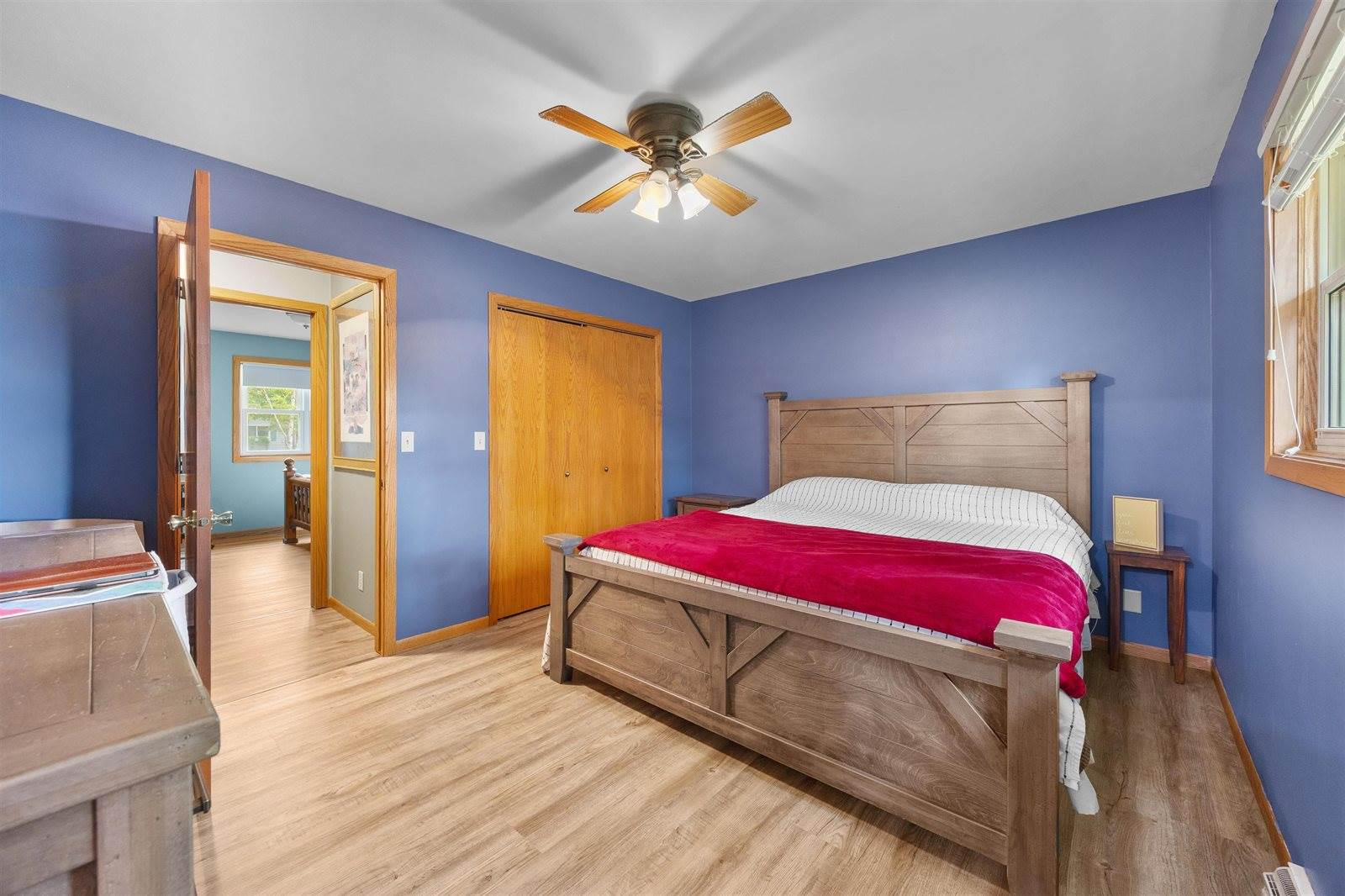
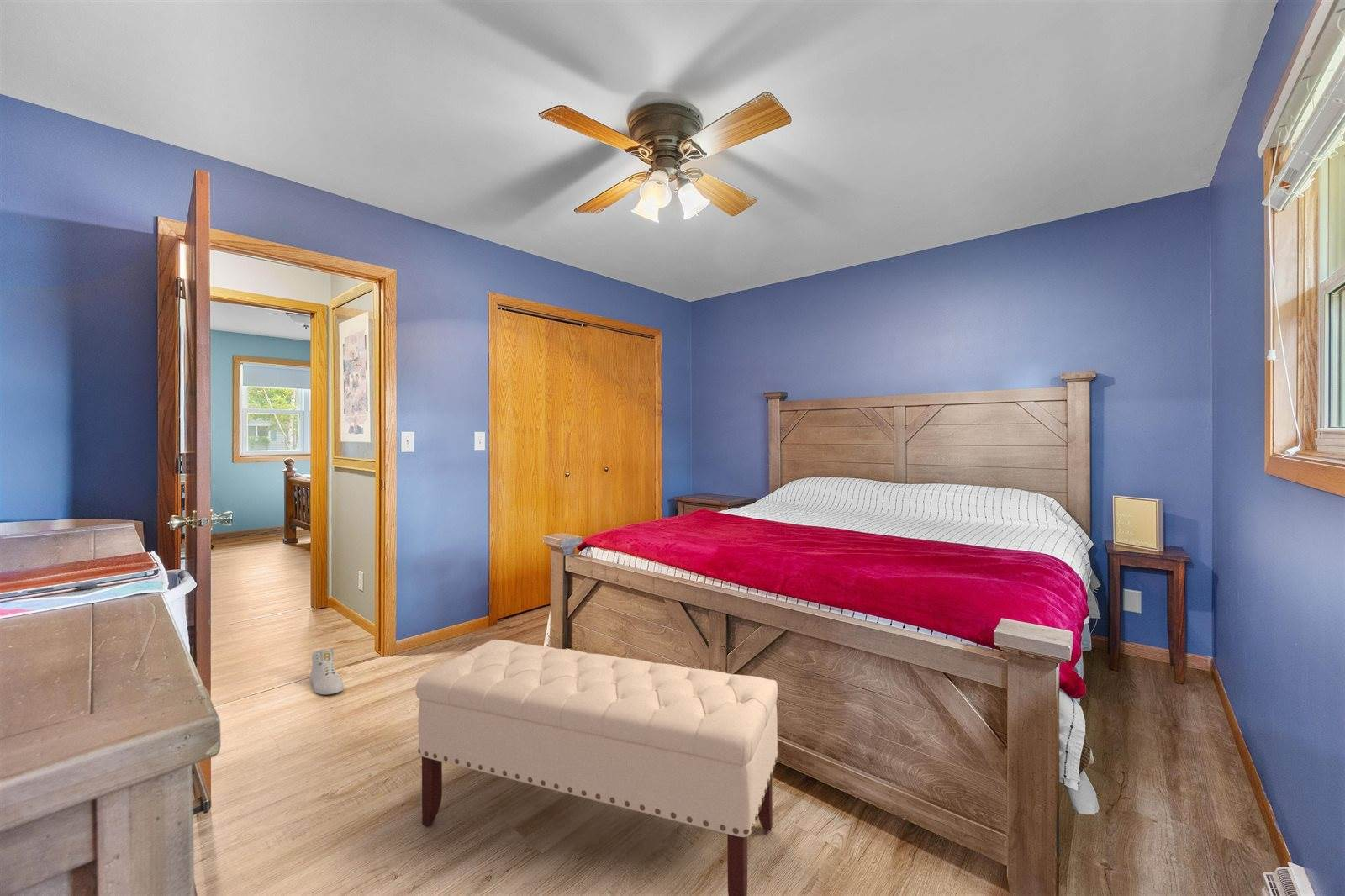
+ sneaker (324, 668)
+ bench (596, 750)
